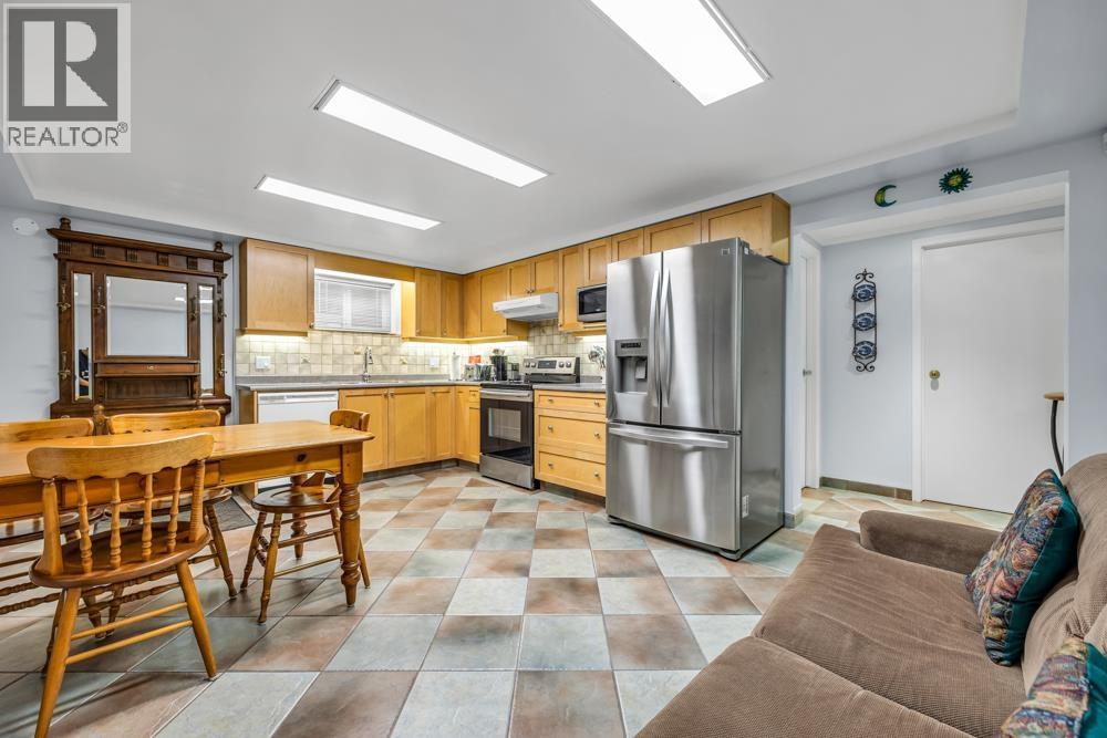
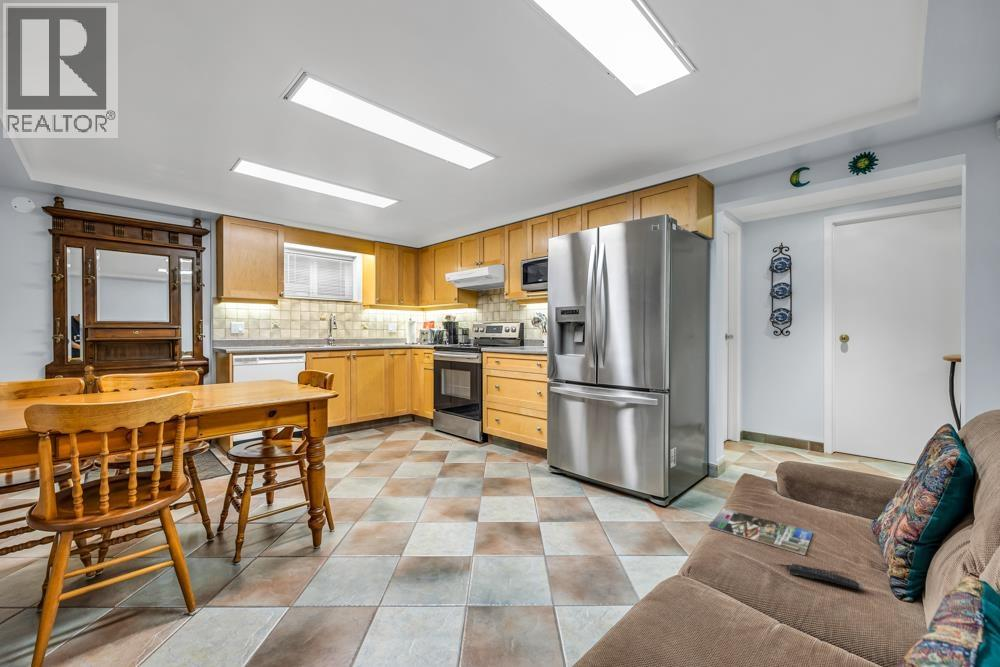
+ magazine (759, 529)
+ remote control (824, 576)
